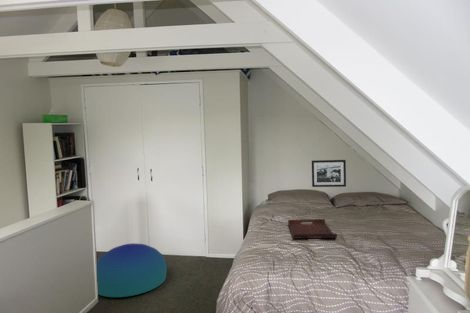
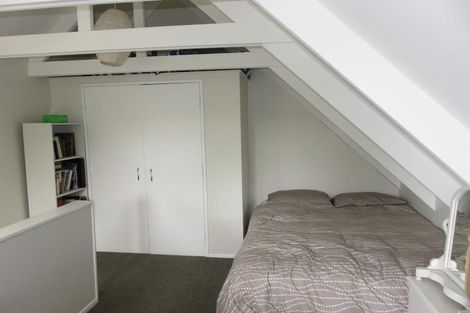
- serving tray (310, 228)
- picture frame (328, 173)
- pouf (129, 263)
